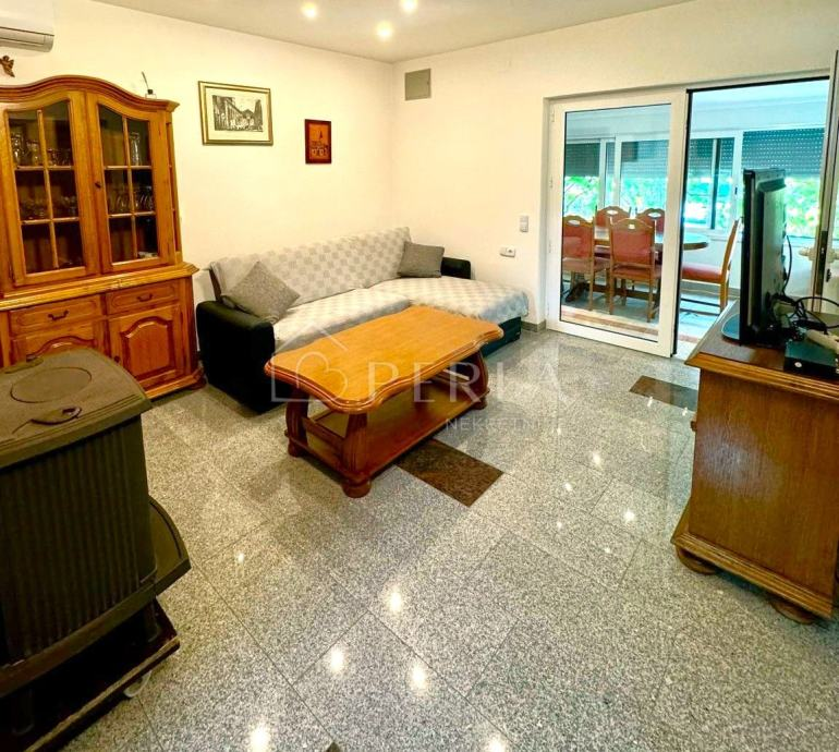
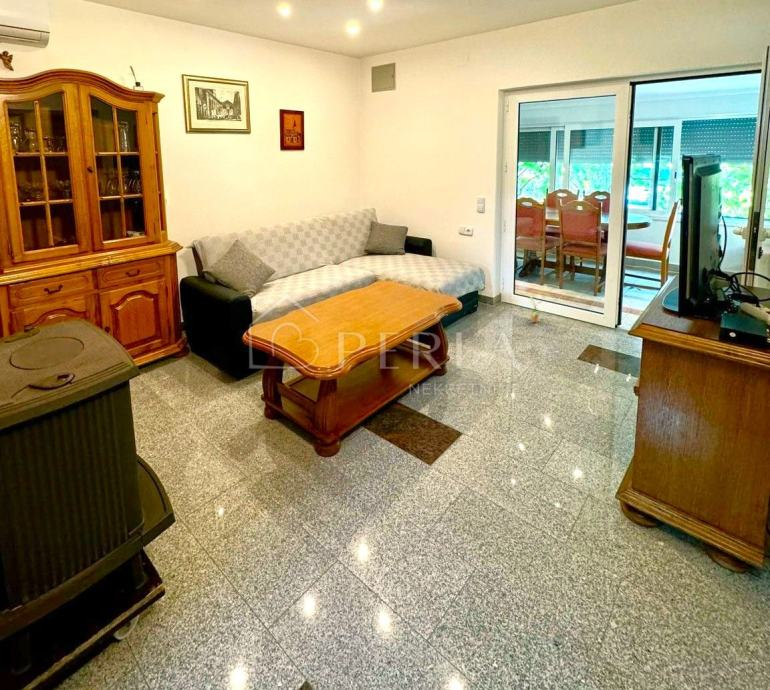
+ potted plant (534, 307)
